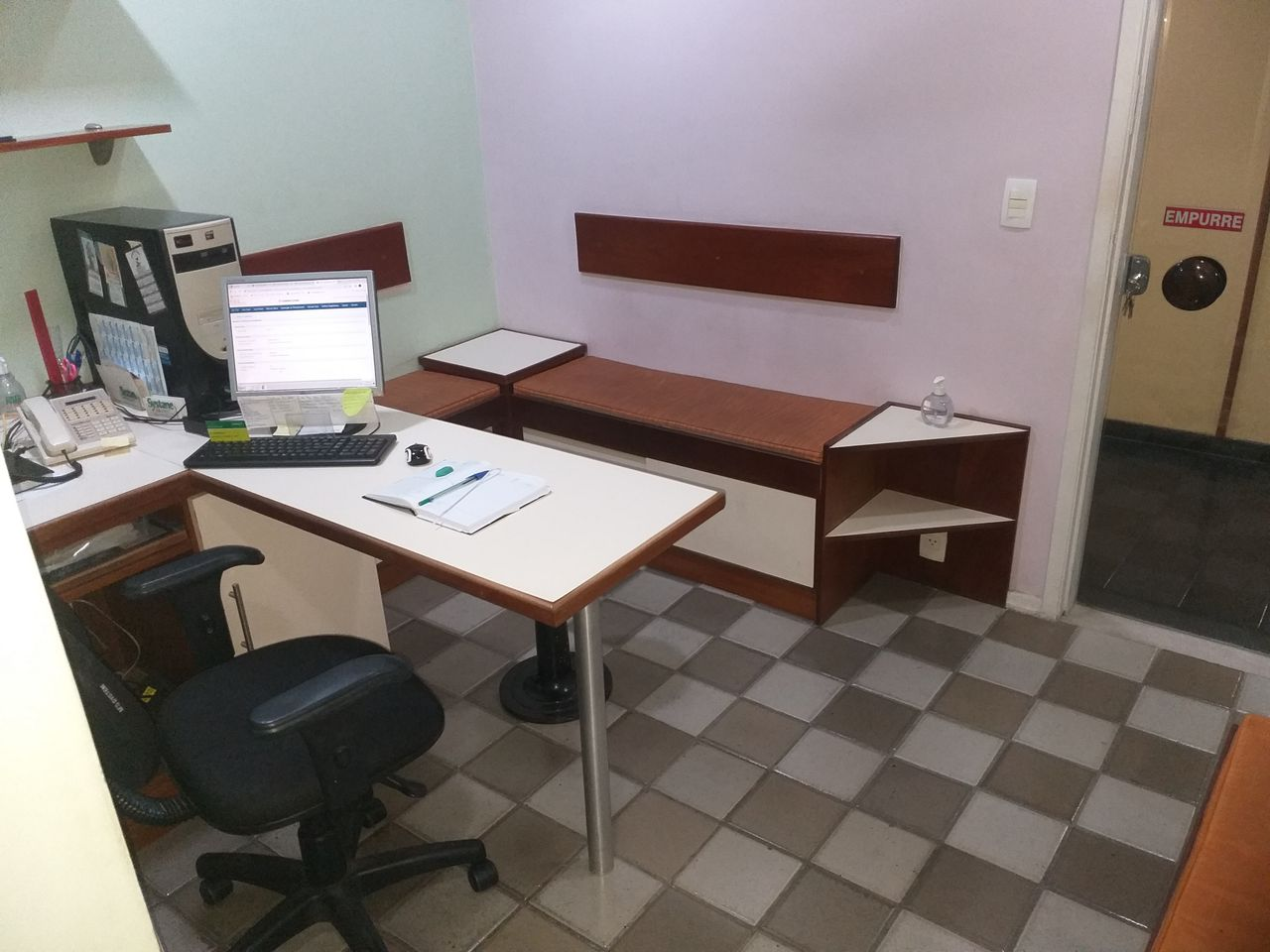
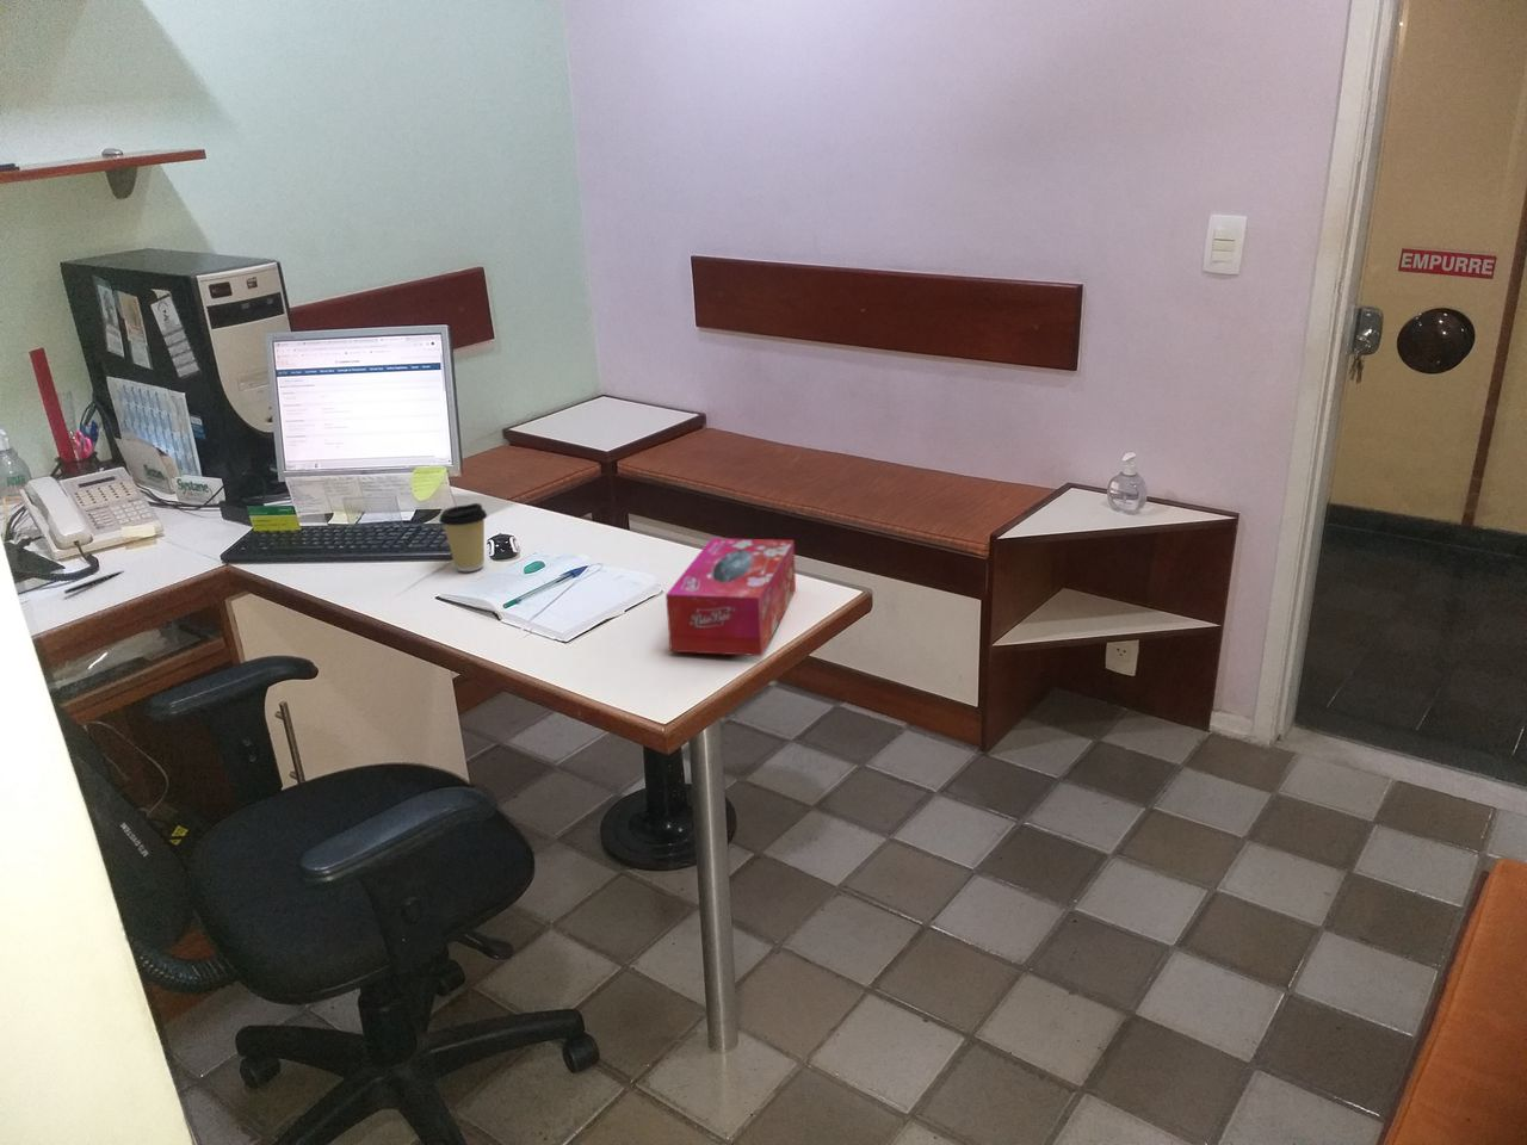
+ pen (95, 580)
+ tissue box (735, 593)
+ coffee cup (465, 538)
